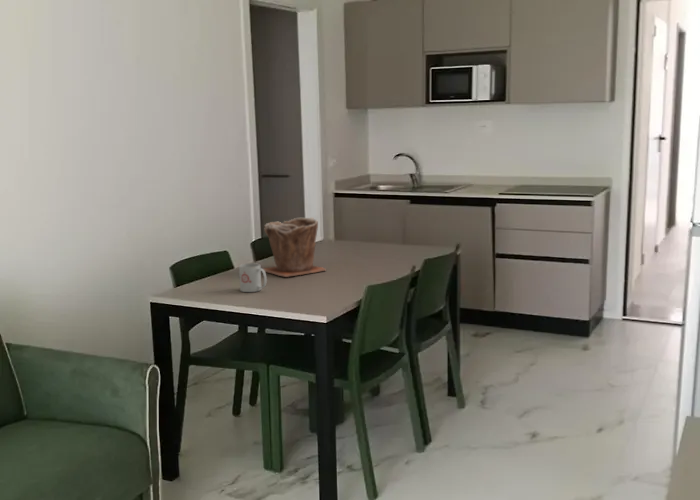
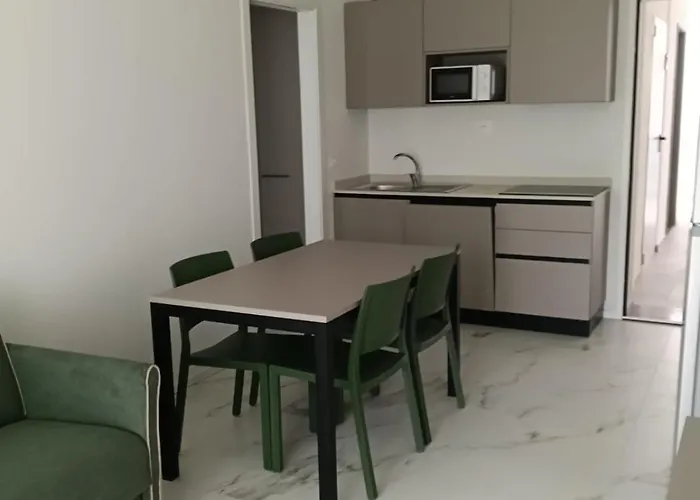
- plant pot (292, 245)
- mug (253, 277)
